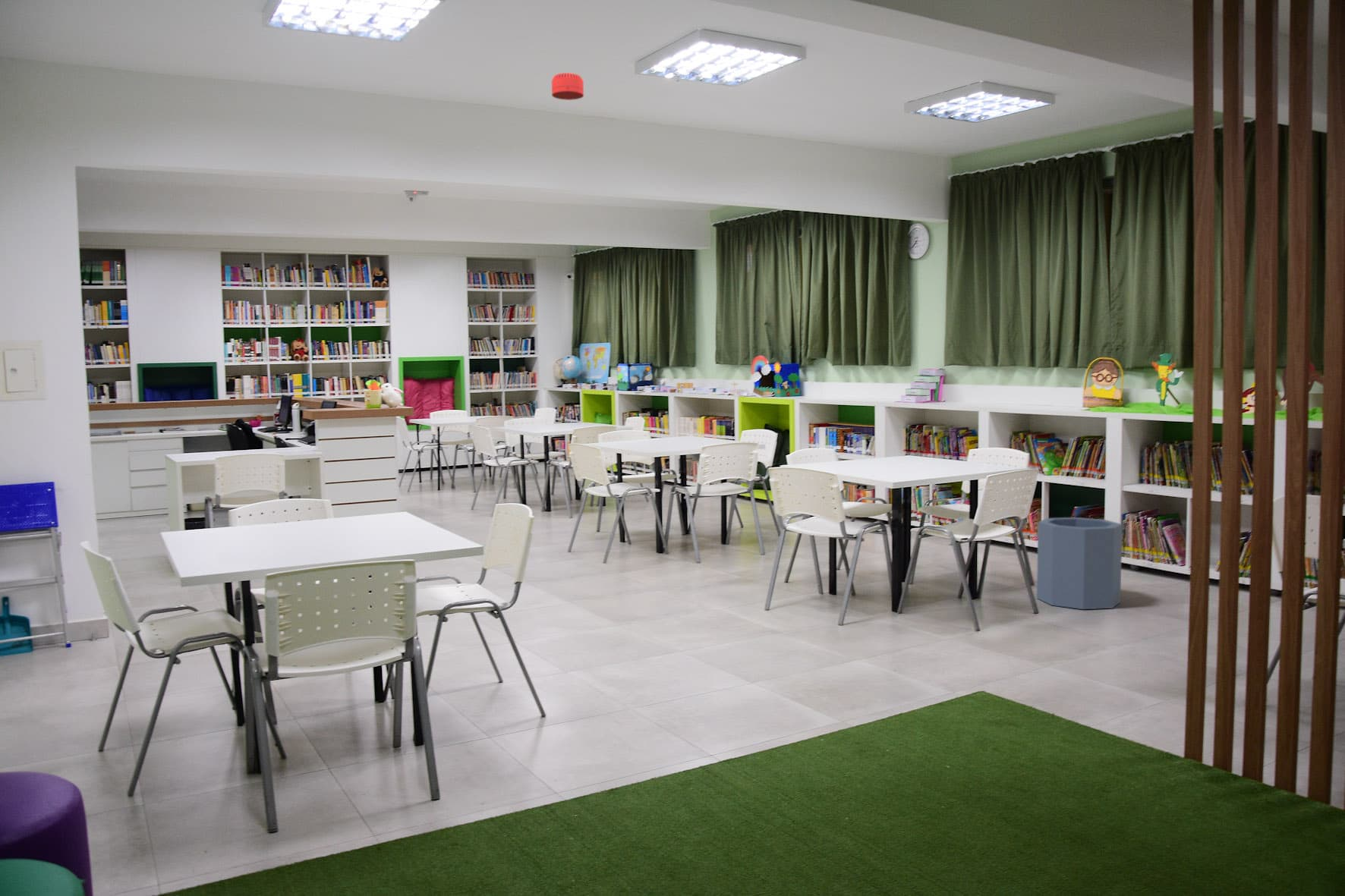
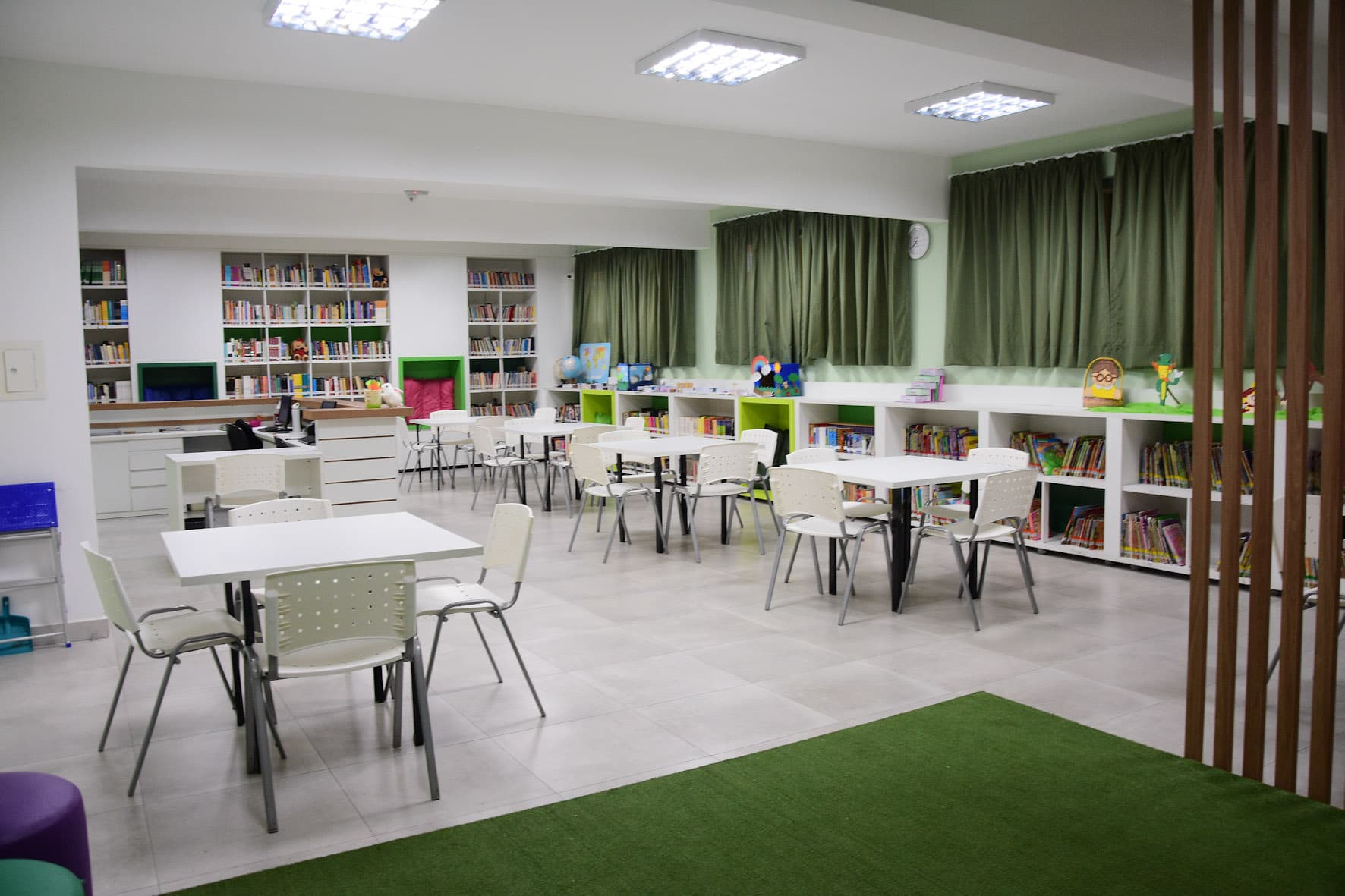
- smoke detector (567, 86)
- trash can (1079, 561)
